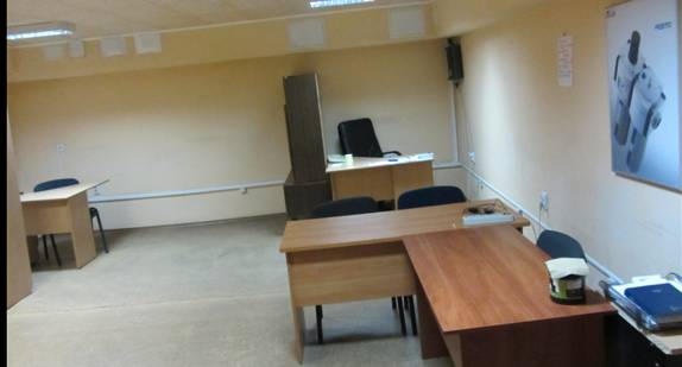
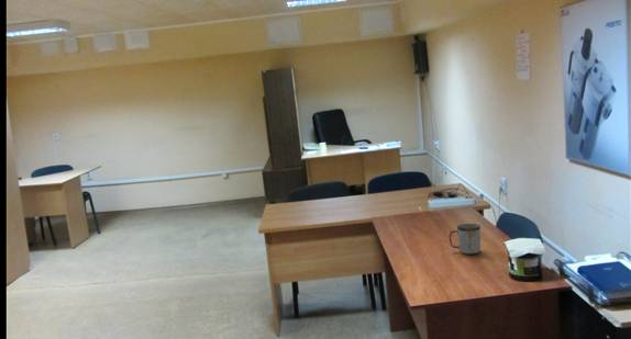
+ mug (466, 238)
